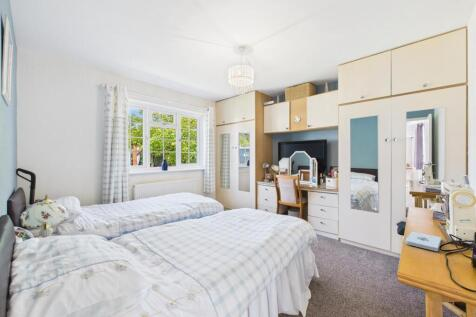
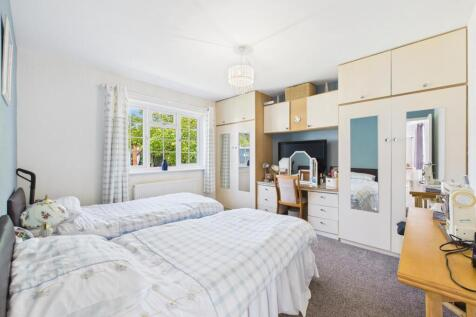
- notepad (423, 240)
